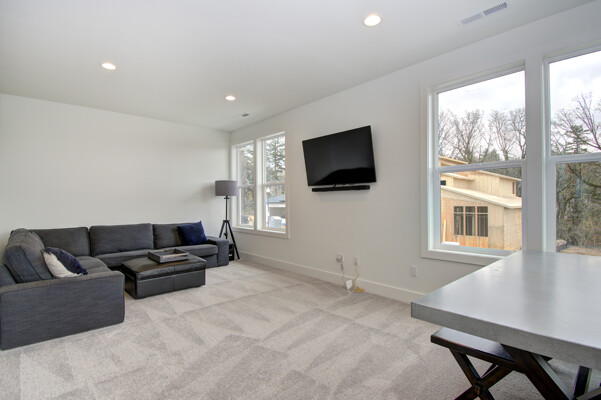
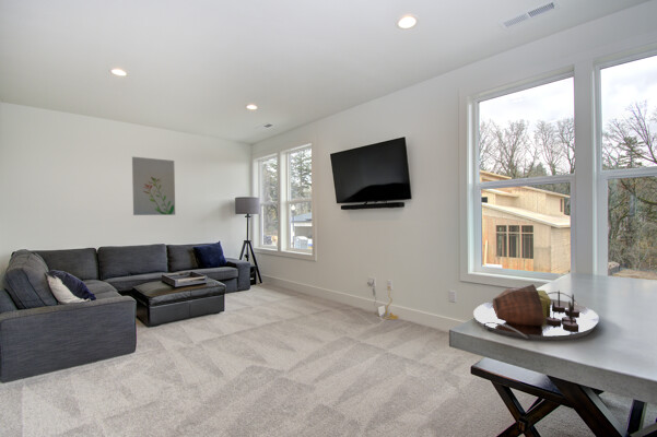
+ serving tray (533, 299)
+ wall art (154, 187)
